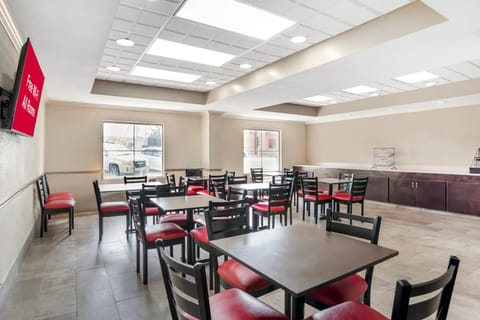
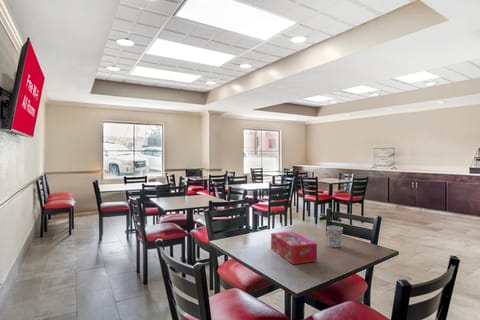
+ tissue box (292, 246)
+ cup (334, 236)
